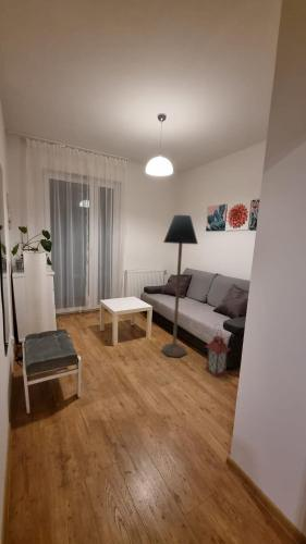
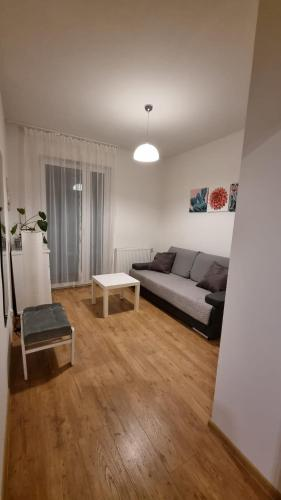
- floor lamp (178, 286)
- lantern (217, 350)
